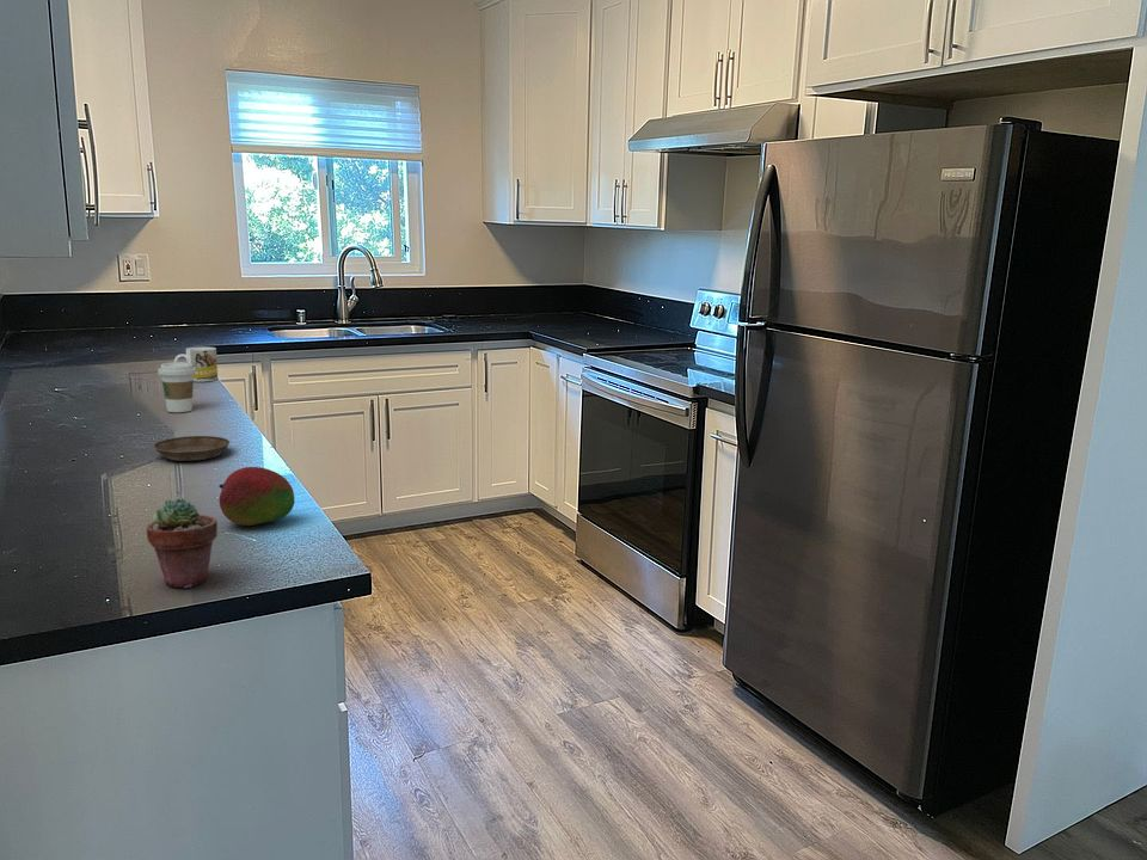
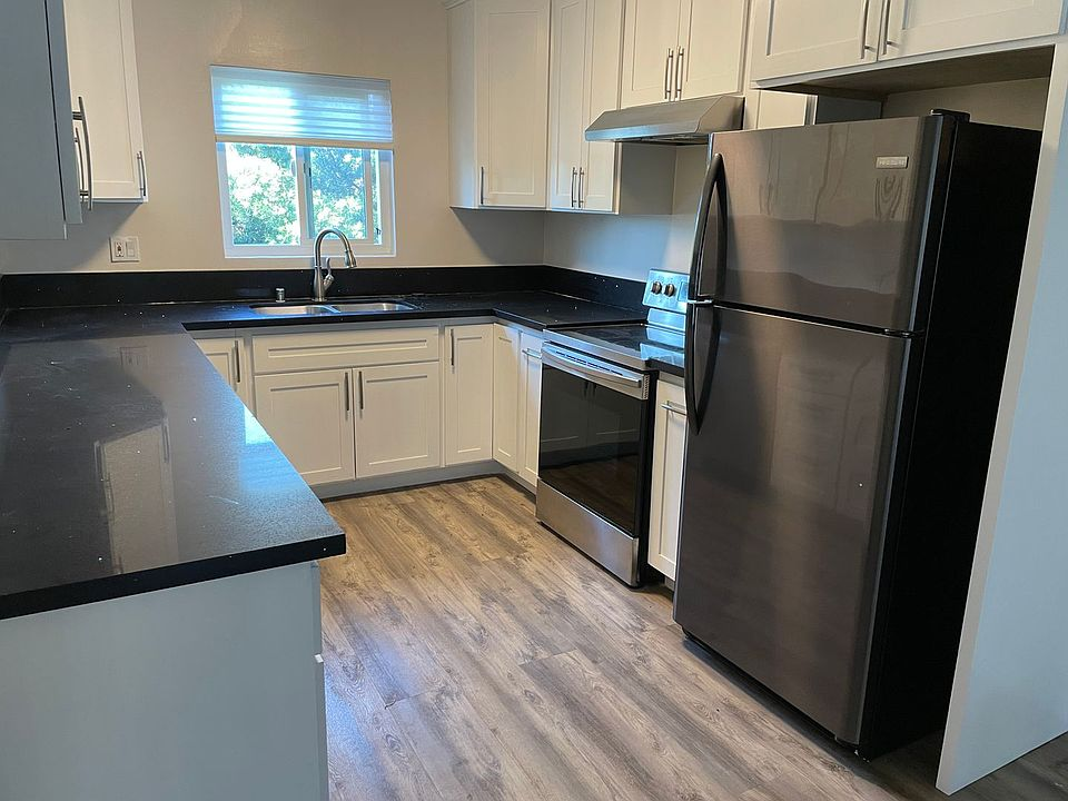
- potted succulent (183, 539)
- saucer (192, 449)
- mug (195, 364)
- coffee cup (178, 387)
- fruit (257, 496)
